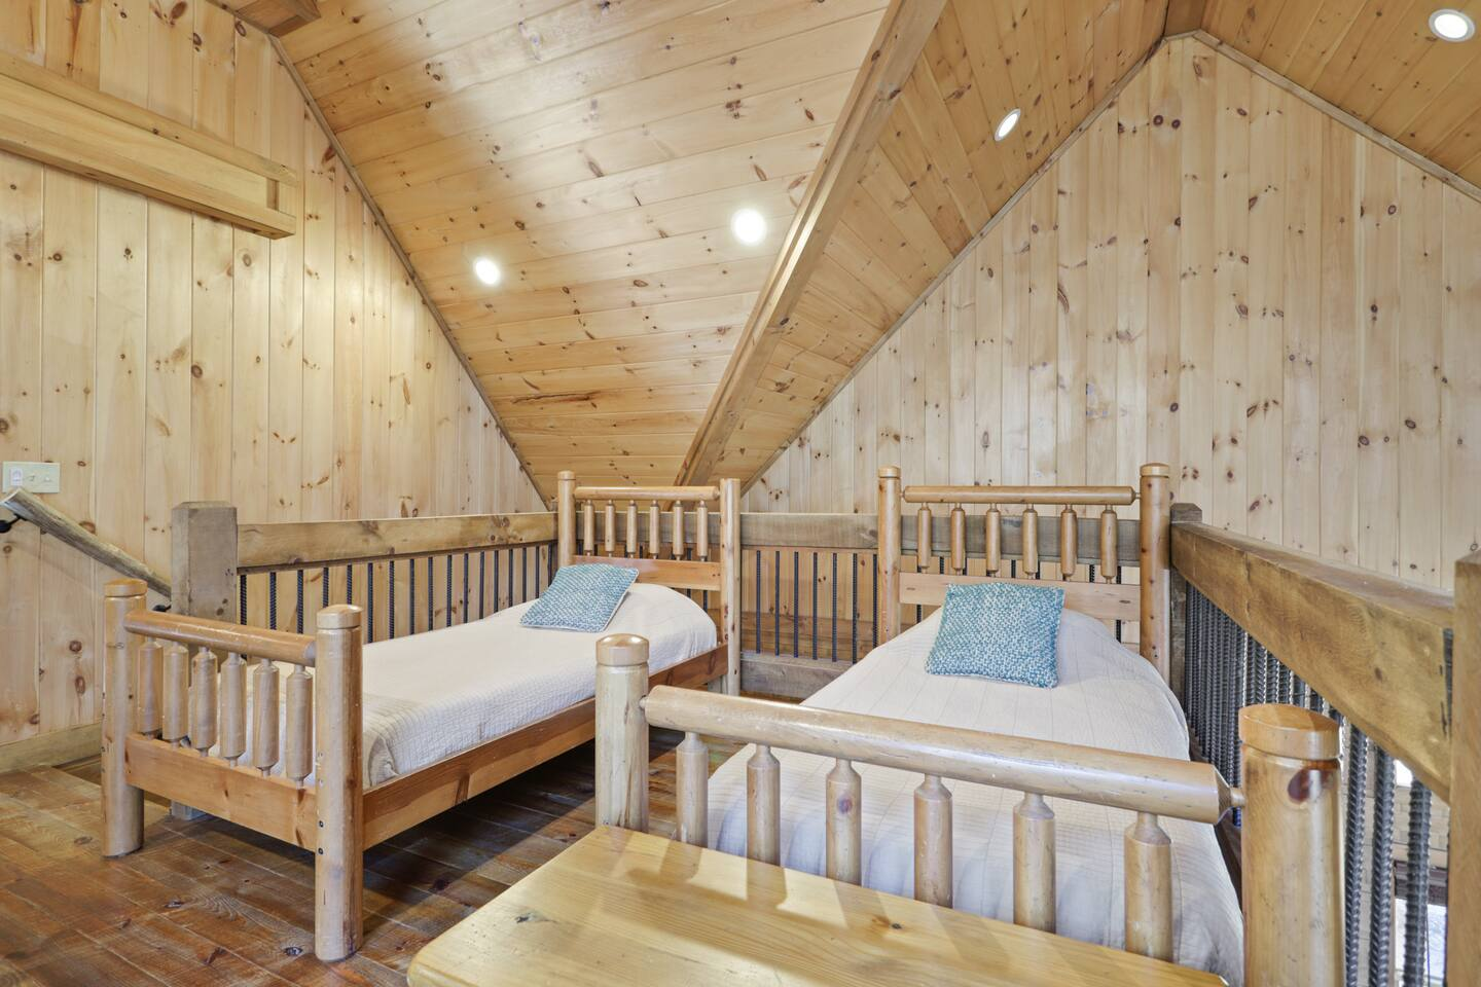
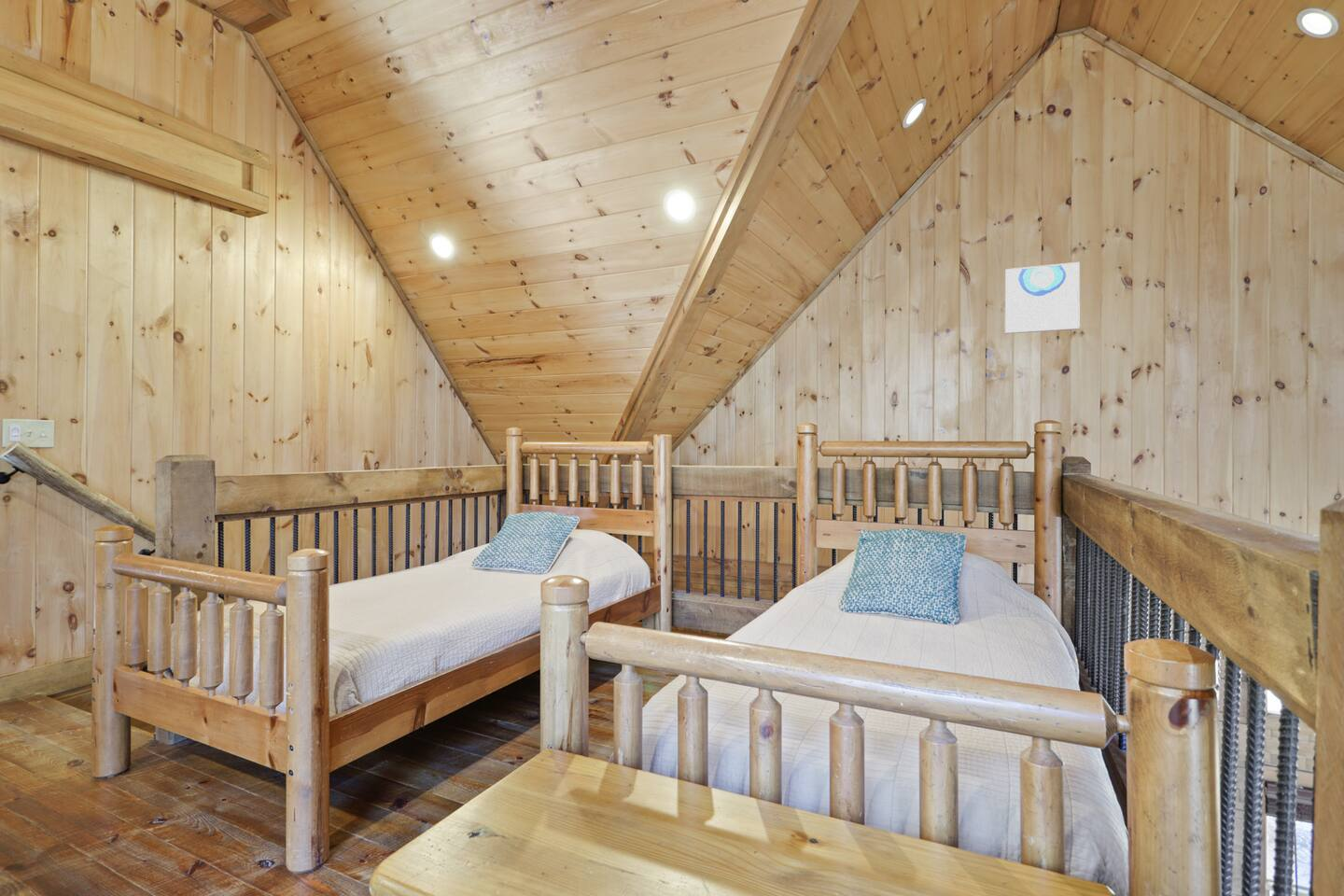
+ wall art (1041, 298)
